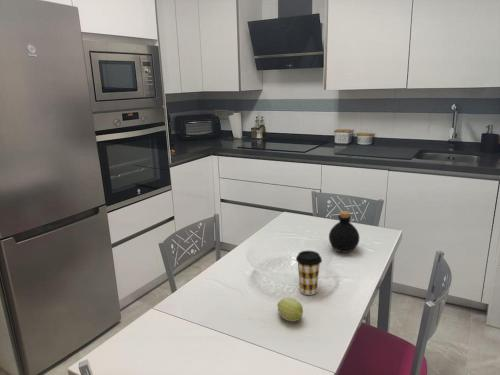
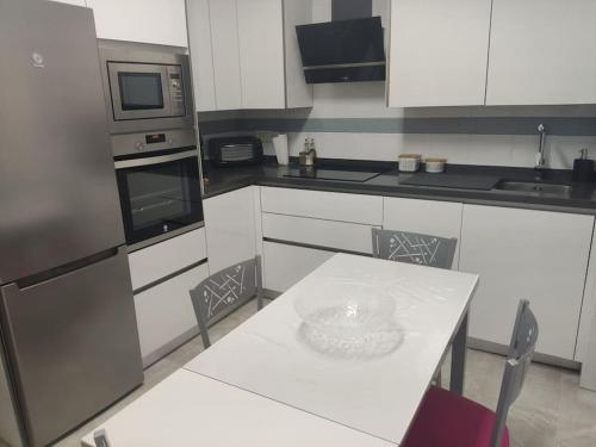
- coffee cup (308, 272)
- fruit (289, 308)
- bottle (344, 231)
